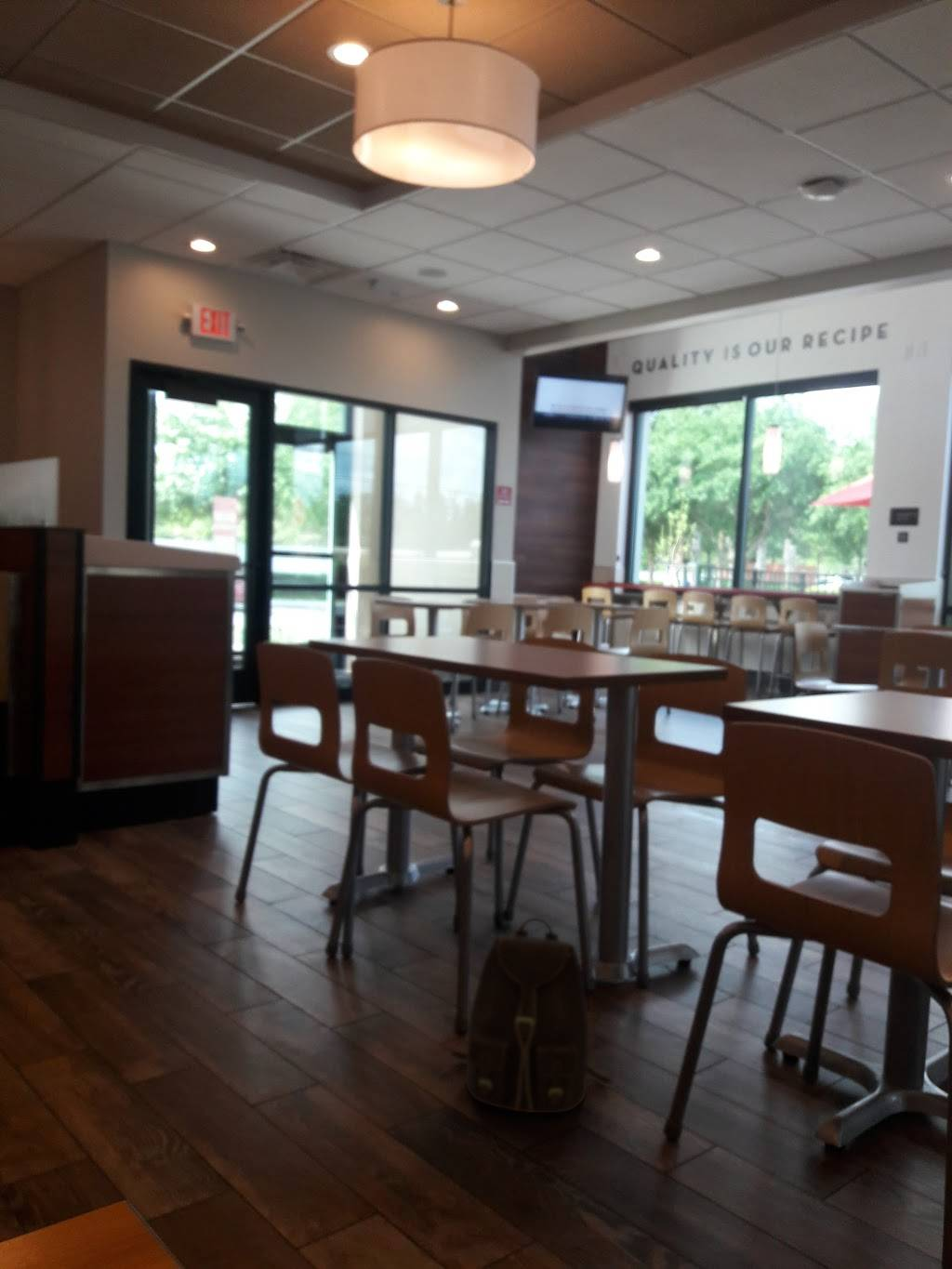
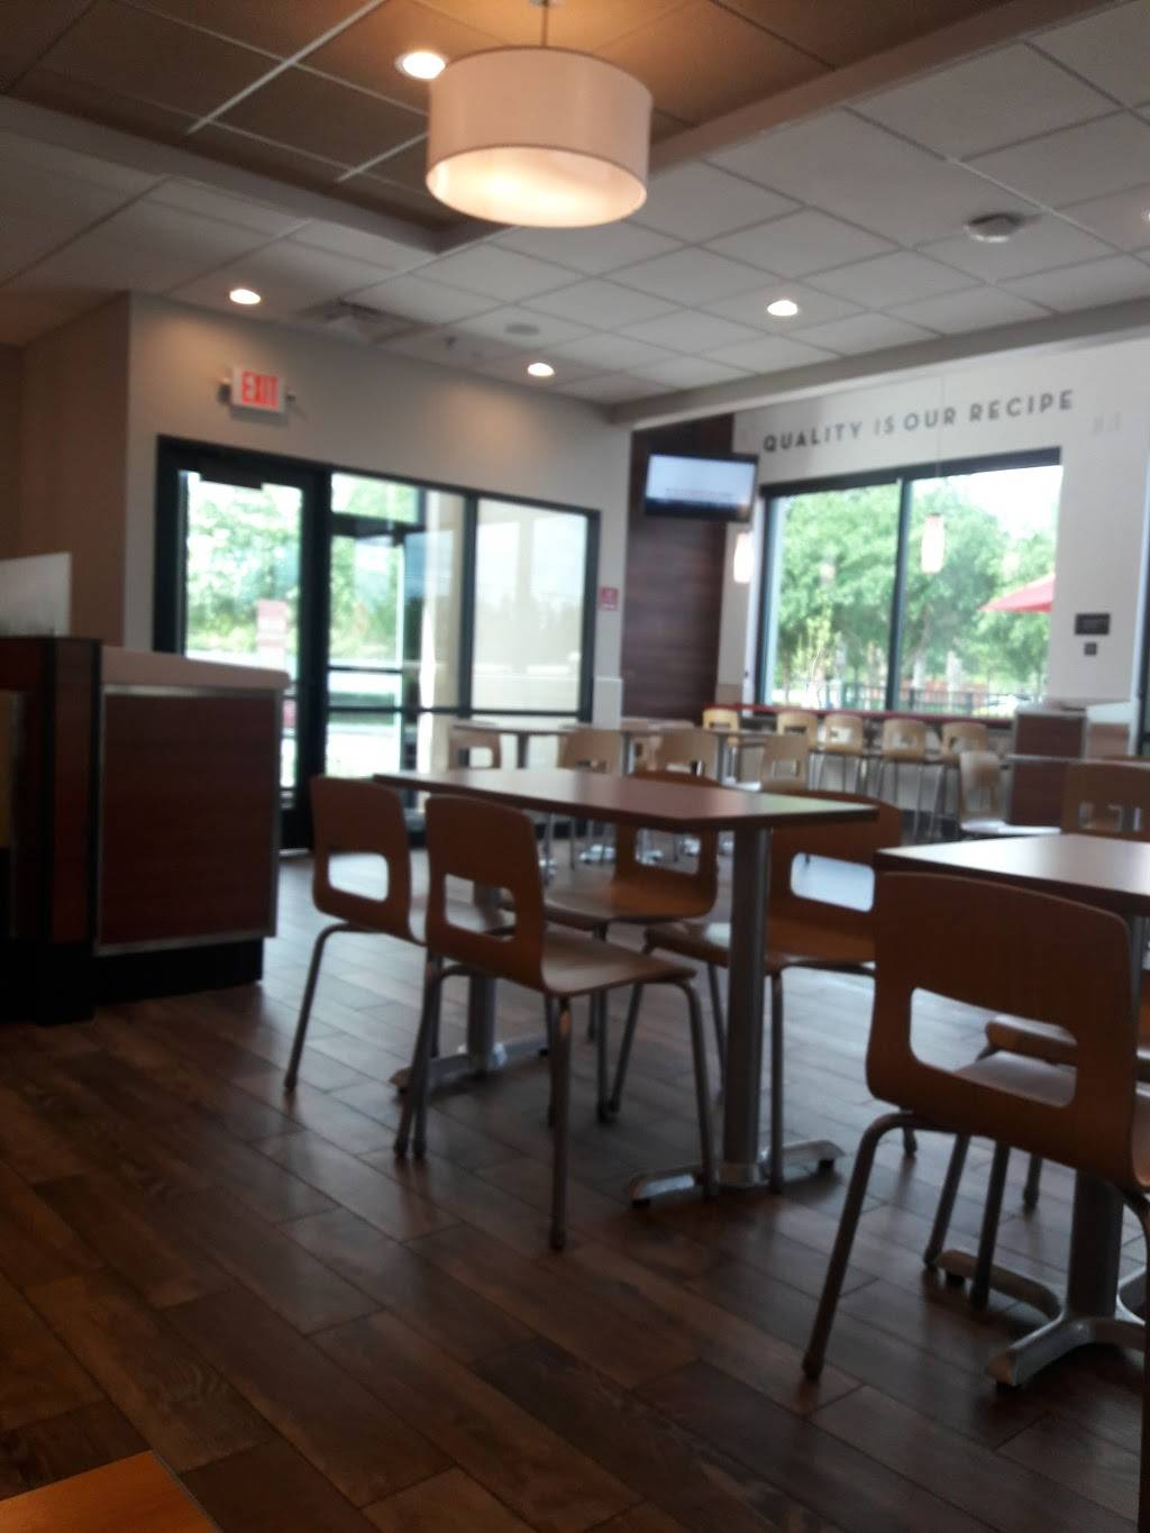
- backpack (530, 1008)
